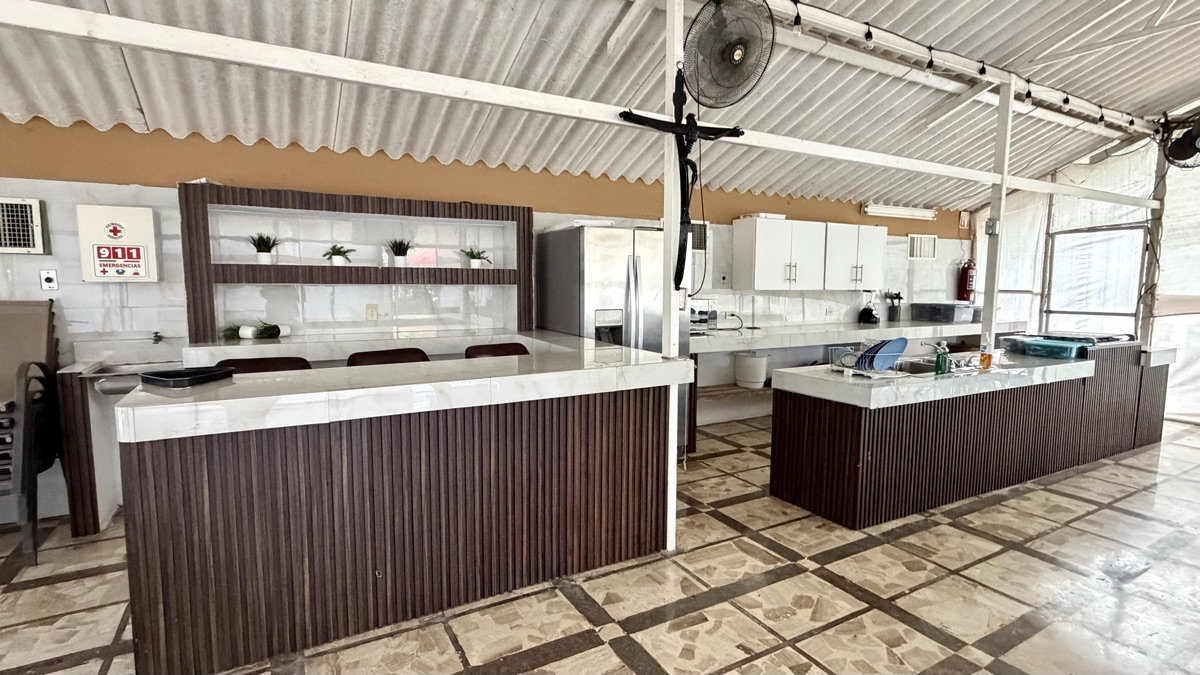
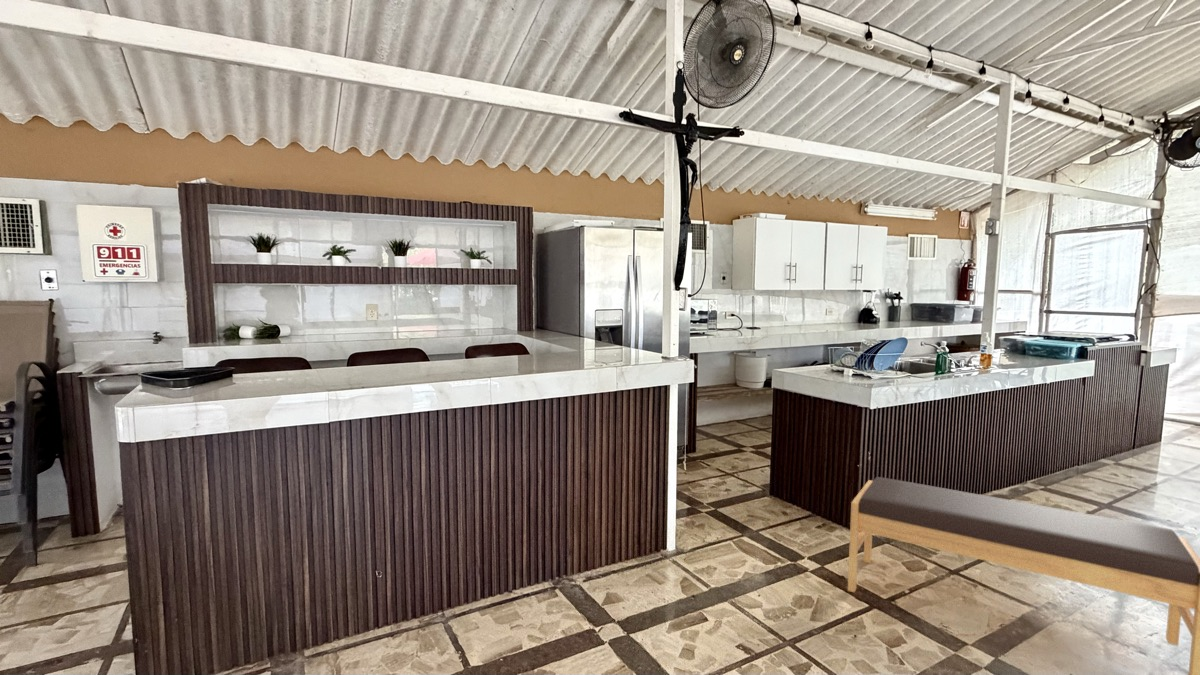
+ bench (1002, 563)
